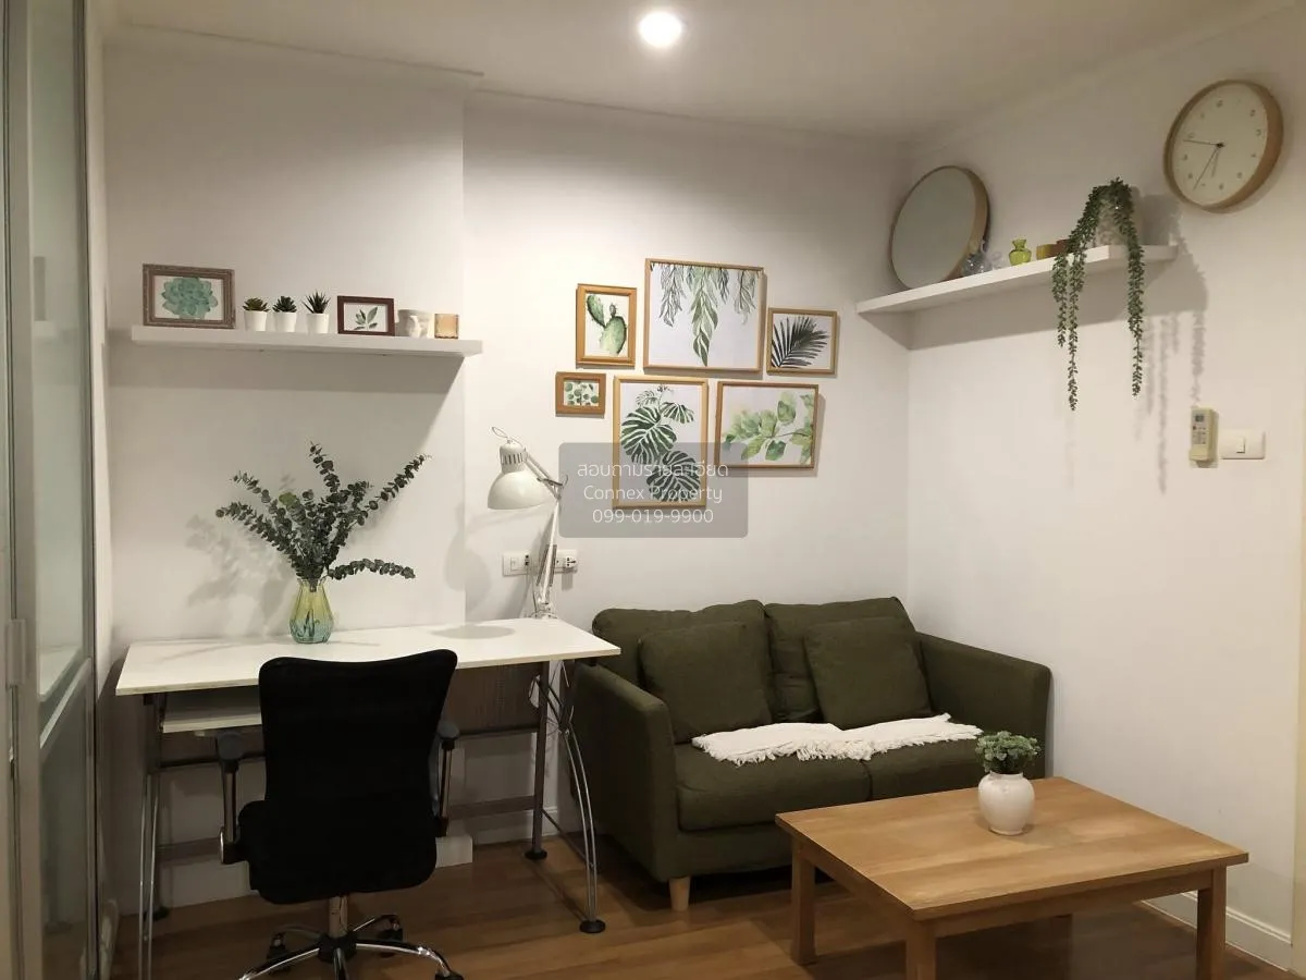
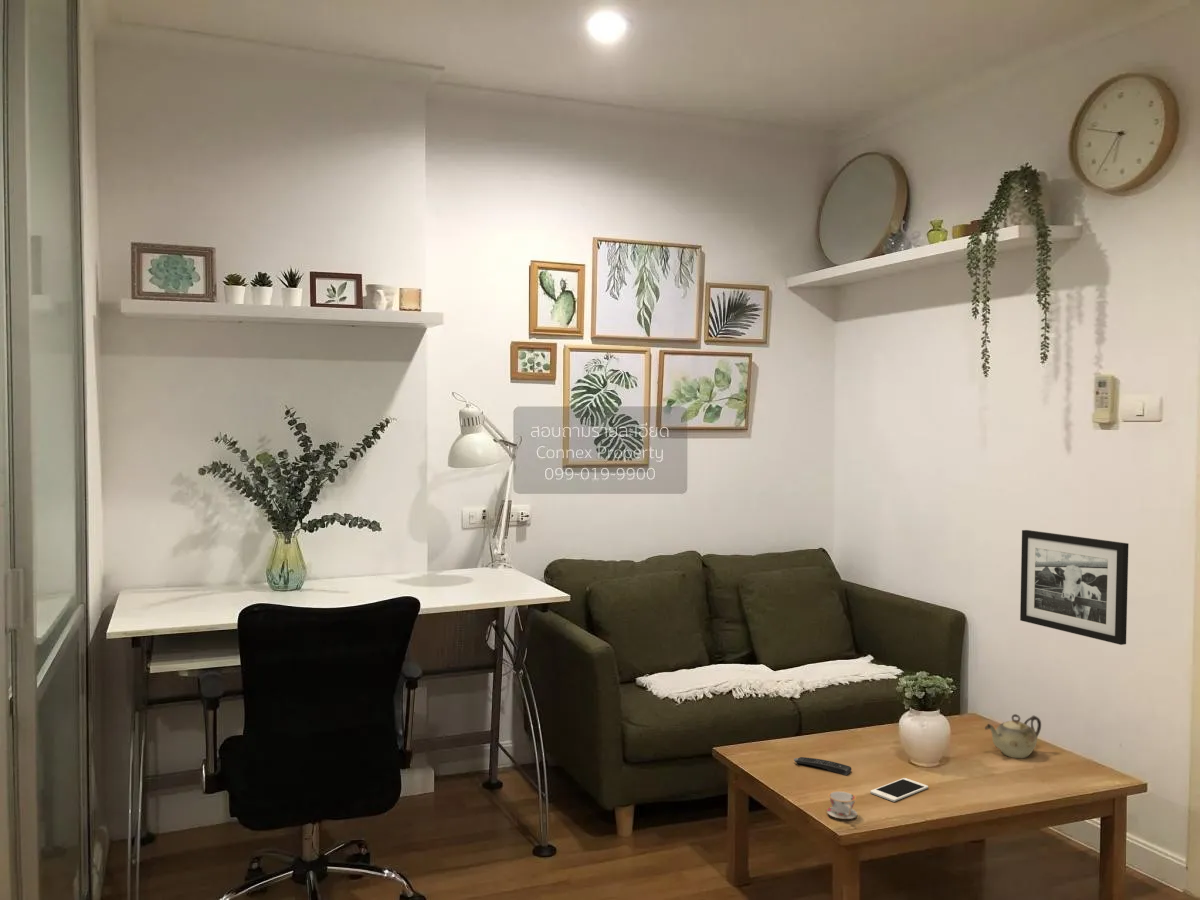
+ picture frame (1071, 584)
+ cell phone (899, 789)
+ teapot (1012, 734)
+ remote control (821, 764)
+ teacup (843, 807)
